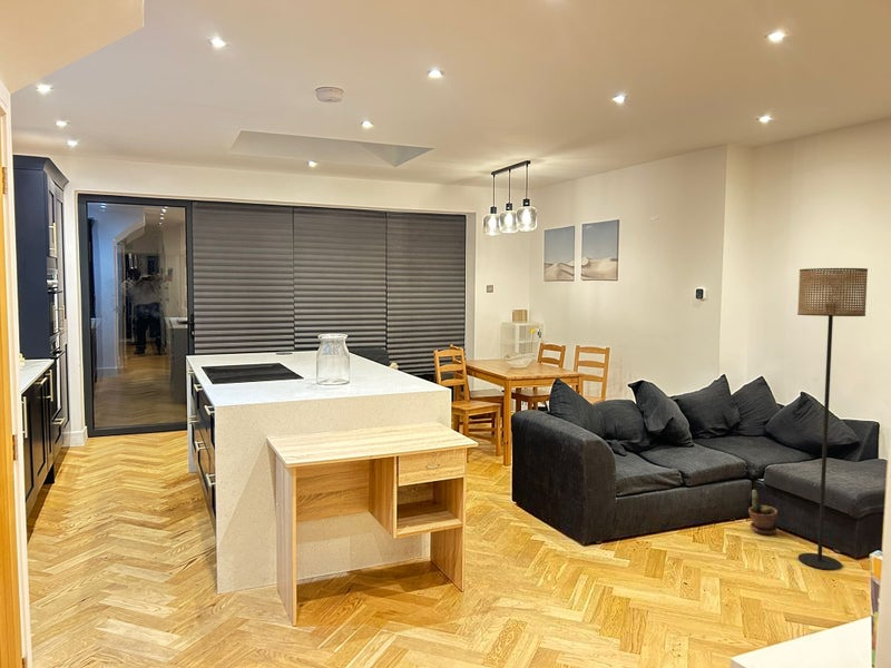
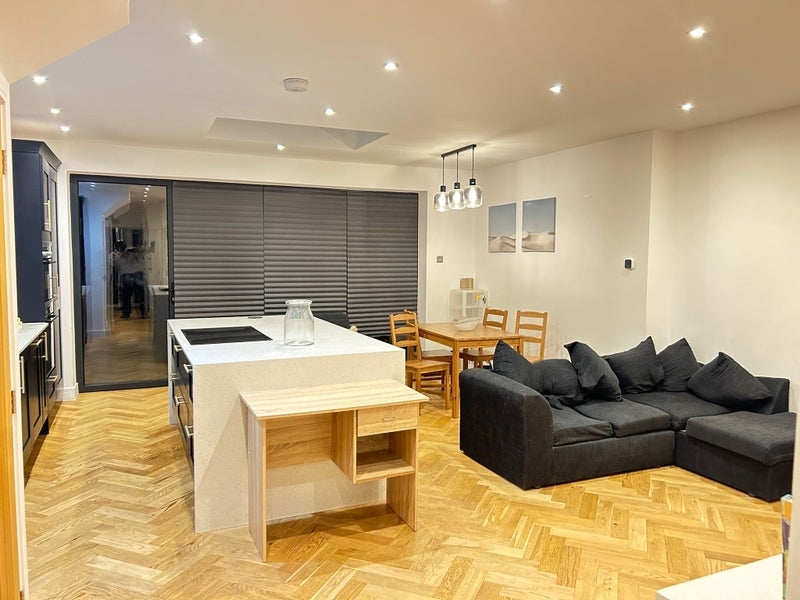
- floor lamp (825, 418)
- potted plant (763, 511)
